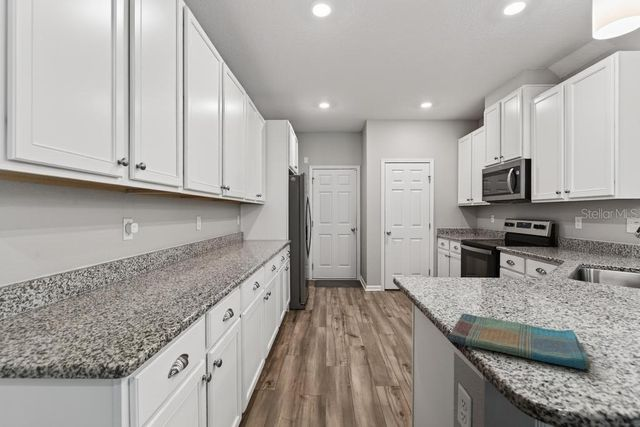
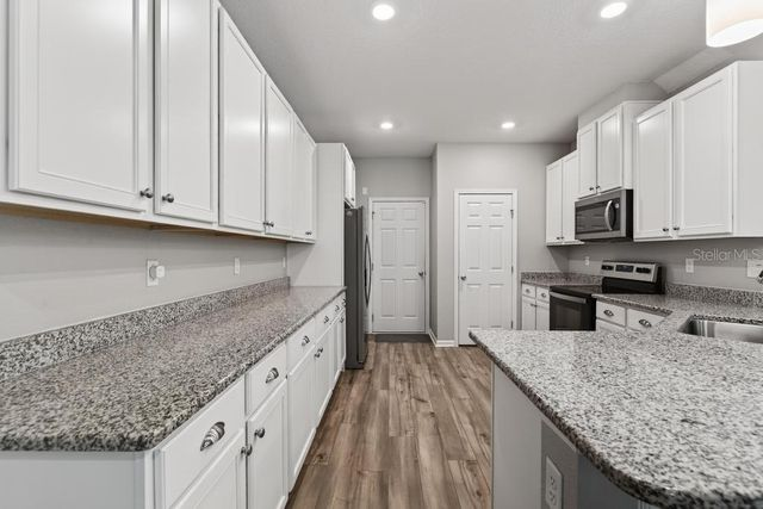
- dish towel (513, 336)
